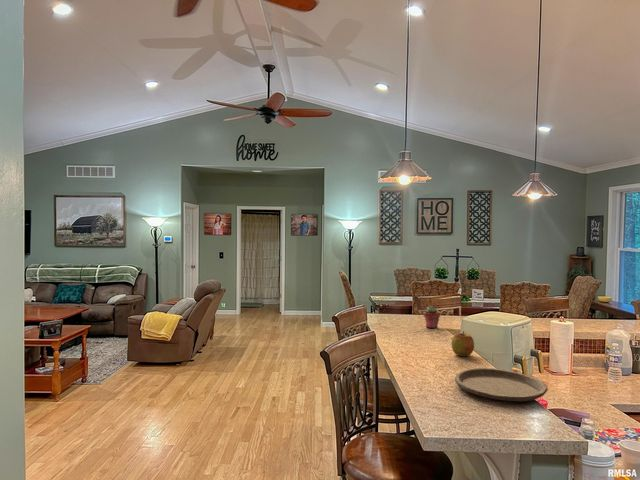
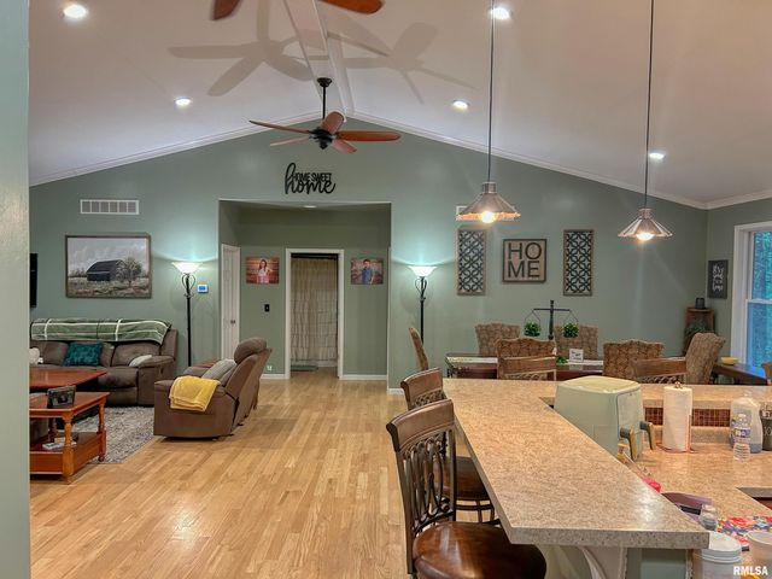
- potted succulent (431, 316)
- apple (462, 342)
- plate (499, 384)
